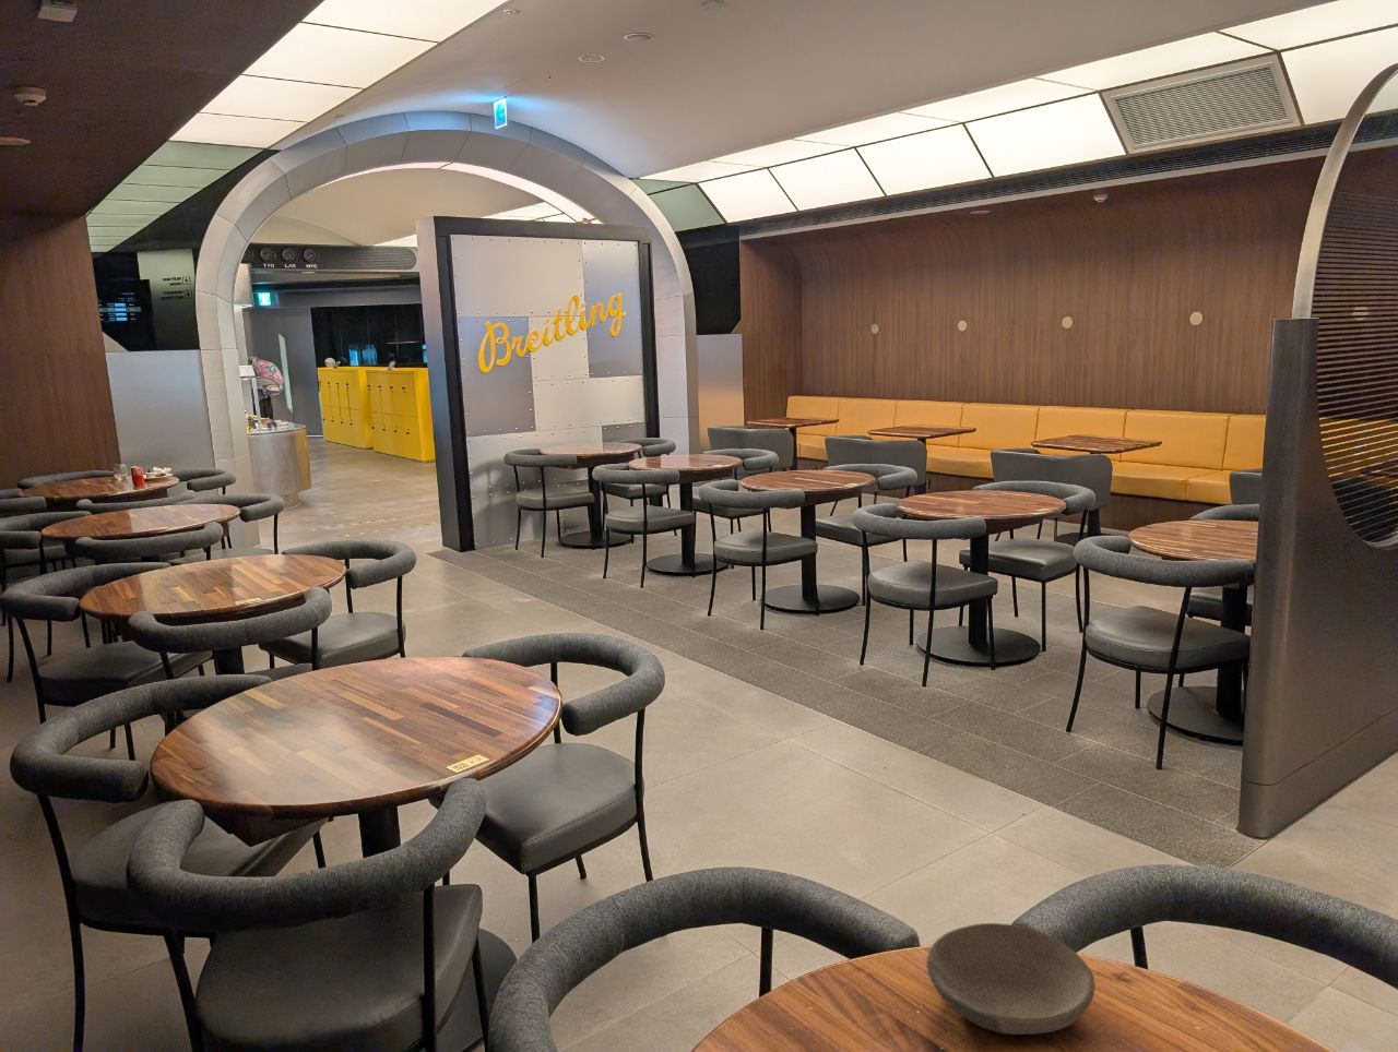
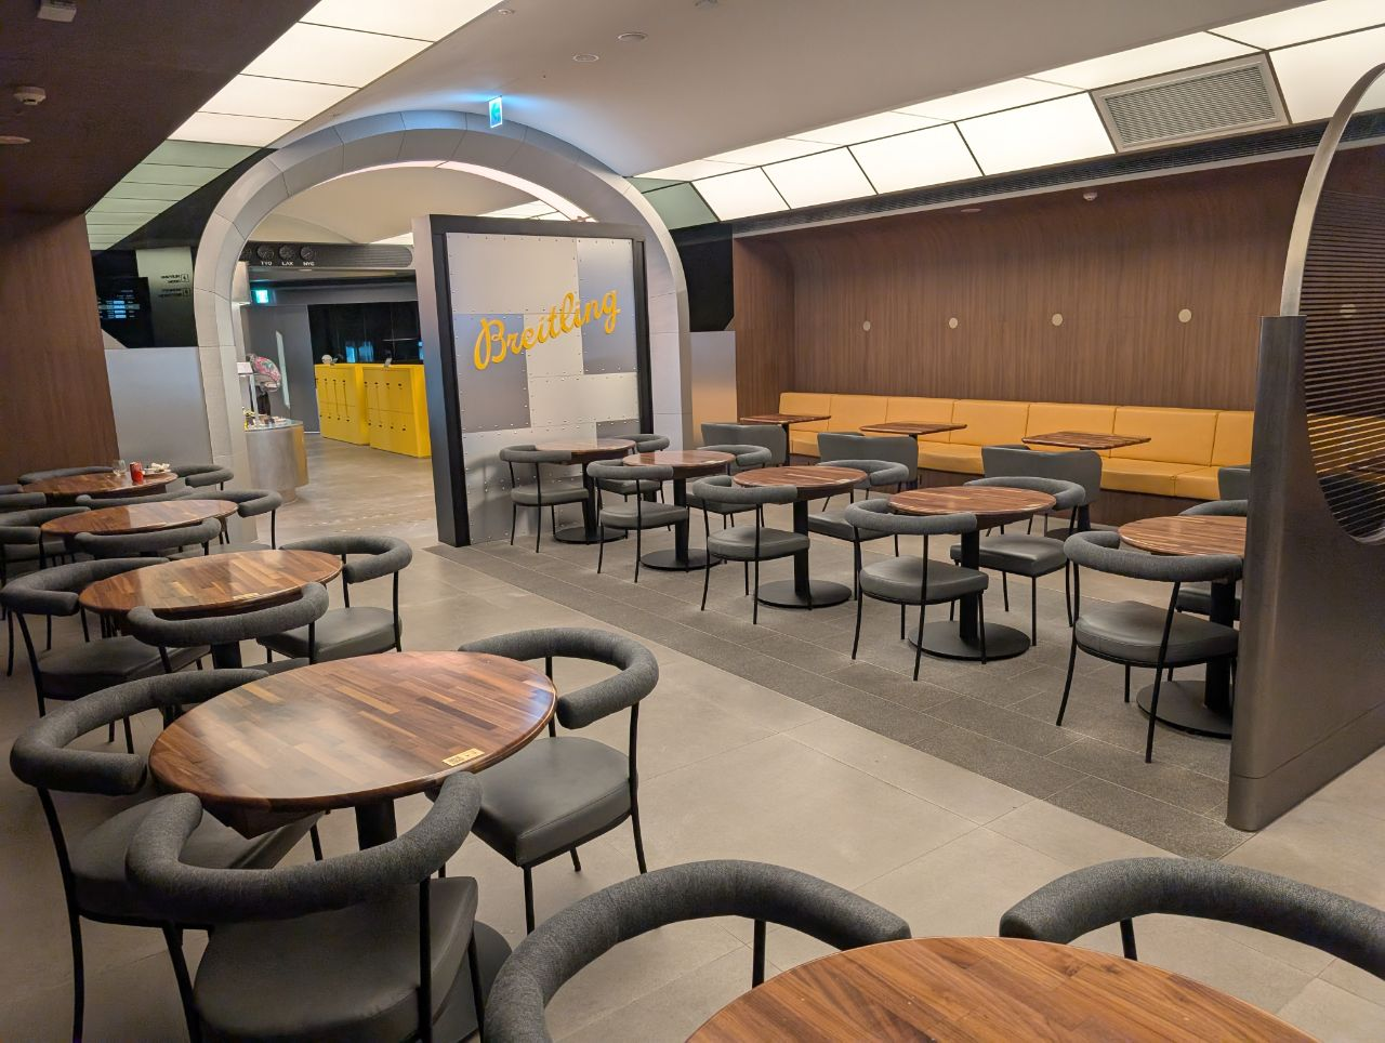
- bowl (1006, 983)
